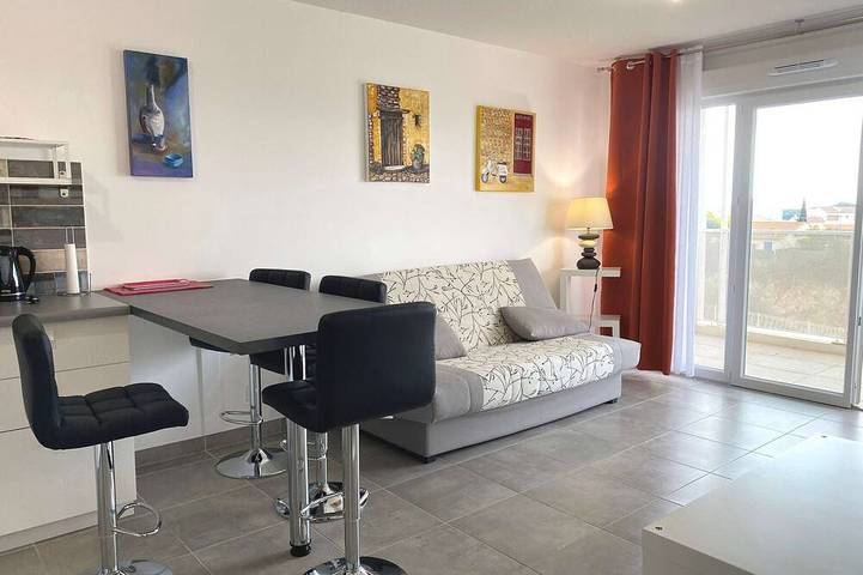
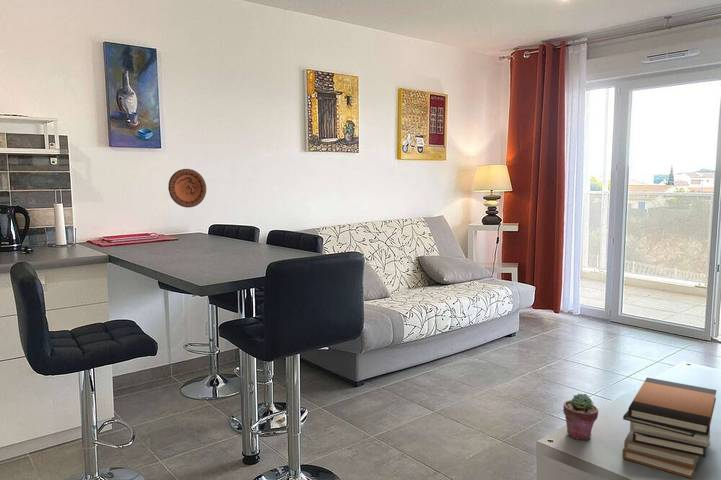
+ decorative plate (187, 188)
+ book stack (670, 423)
+ potted succulent (580, 414)
